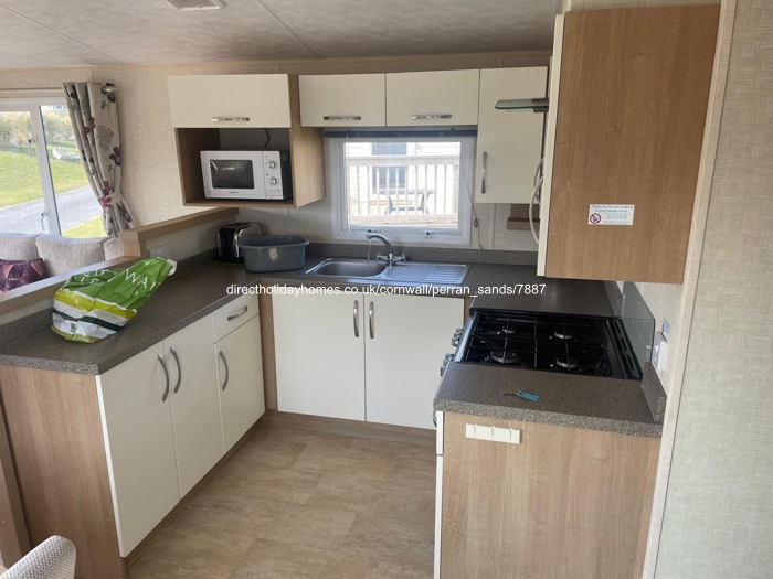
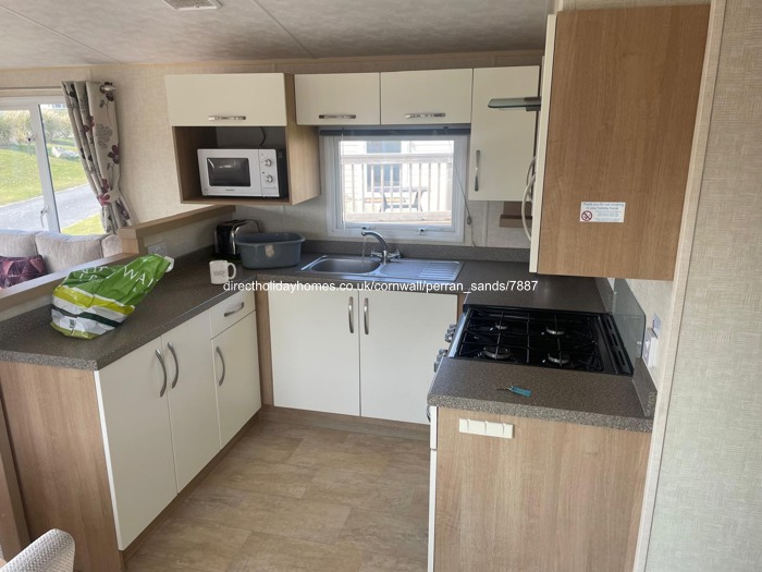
+ mug (221, 271)
